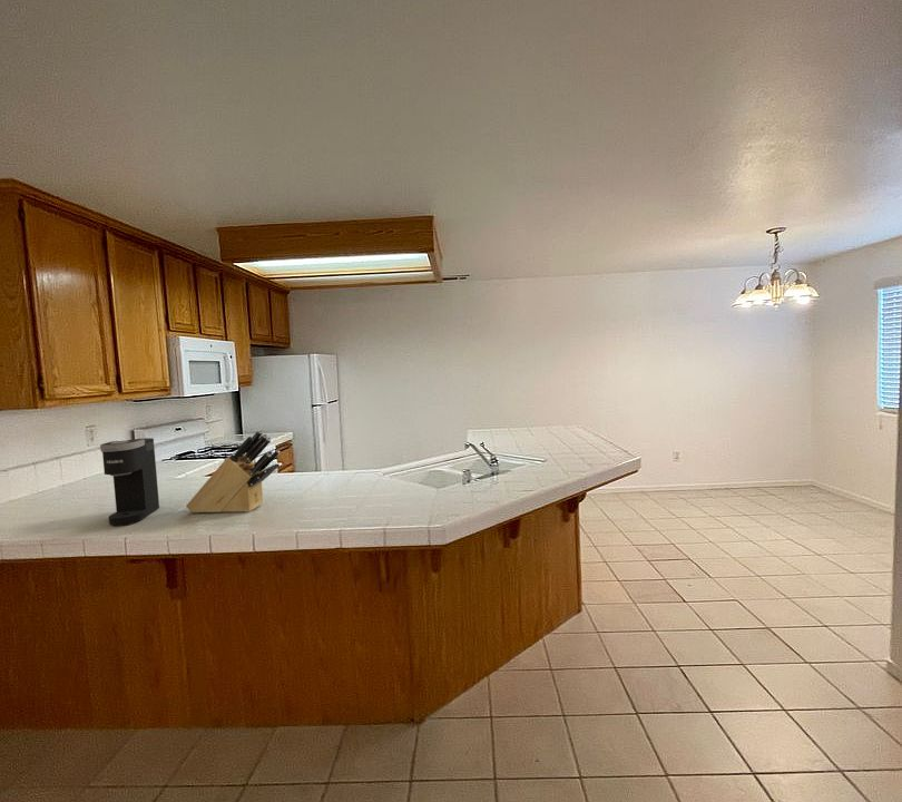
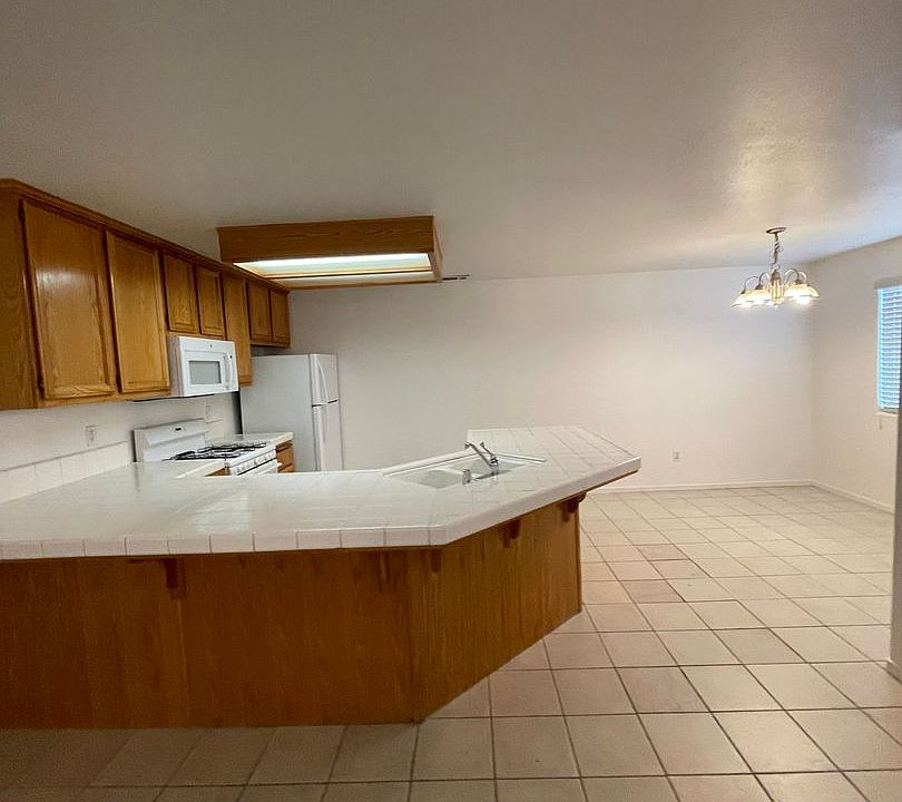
- knife block (233, 470)
- coffee maker (131, 478)
